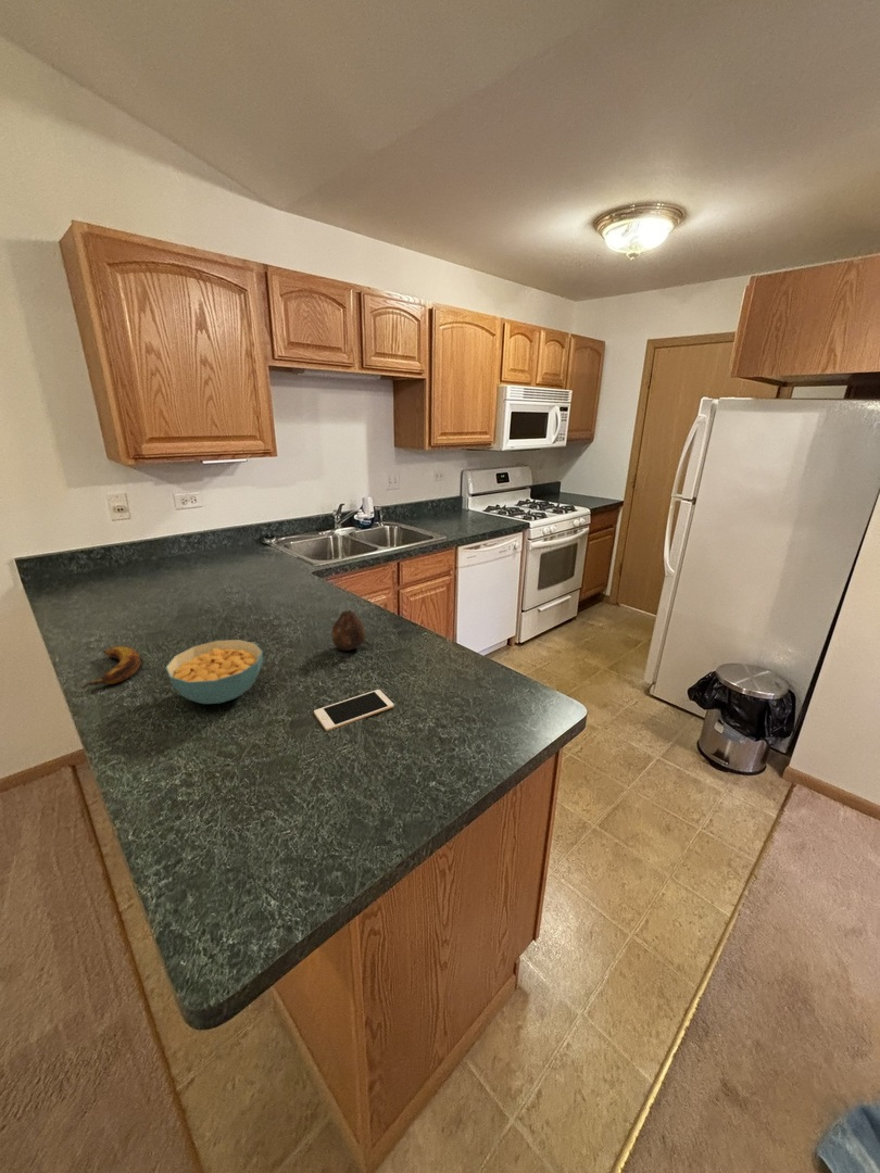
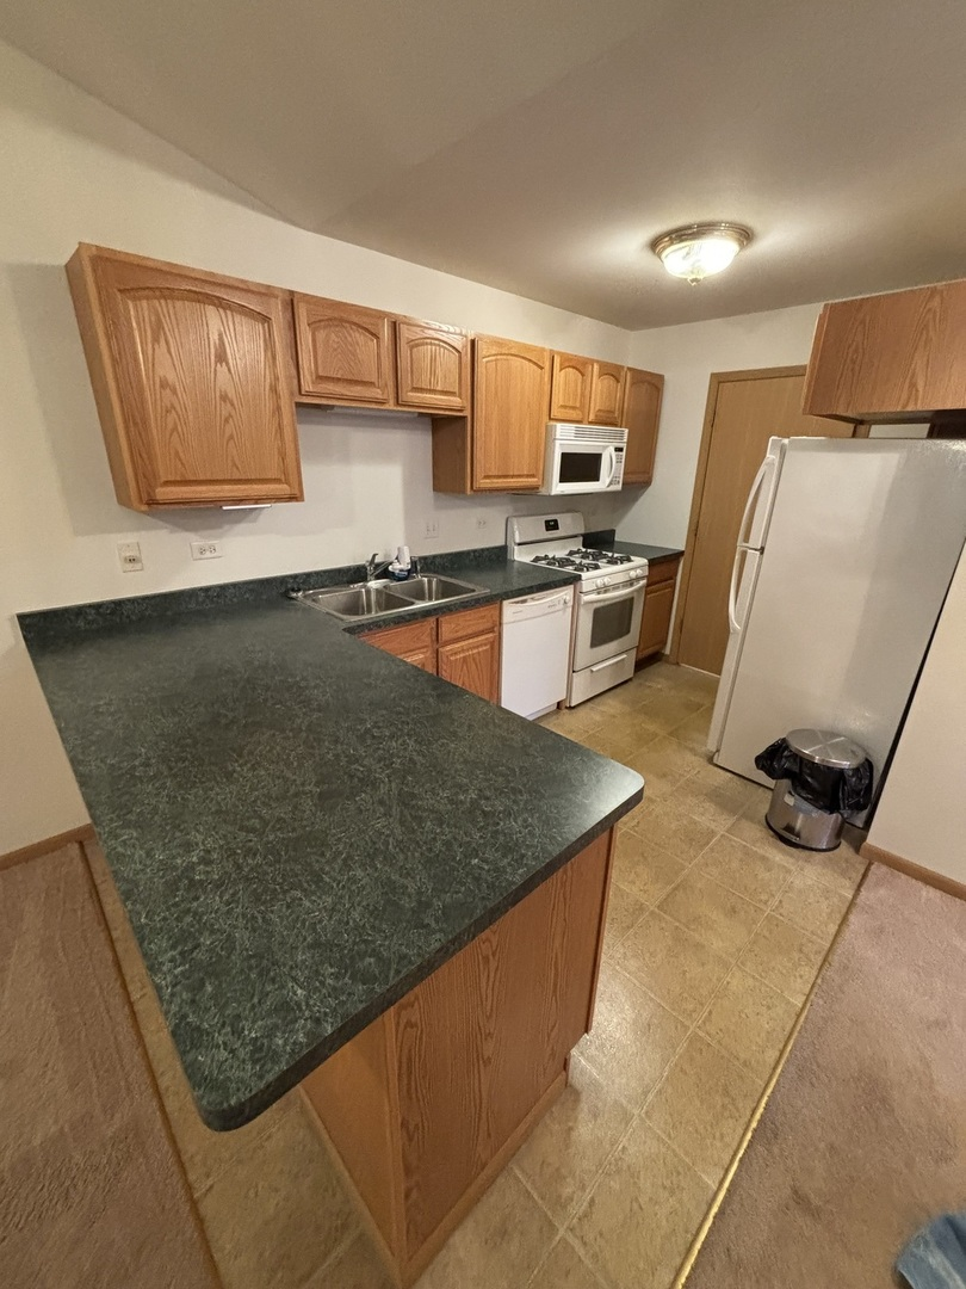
- fruit (348, 629)
- cereal bowl (218, 678)
- banana (115, 666)
- cell phone (354, 708)
